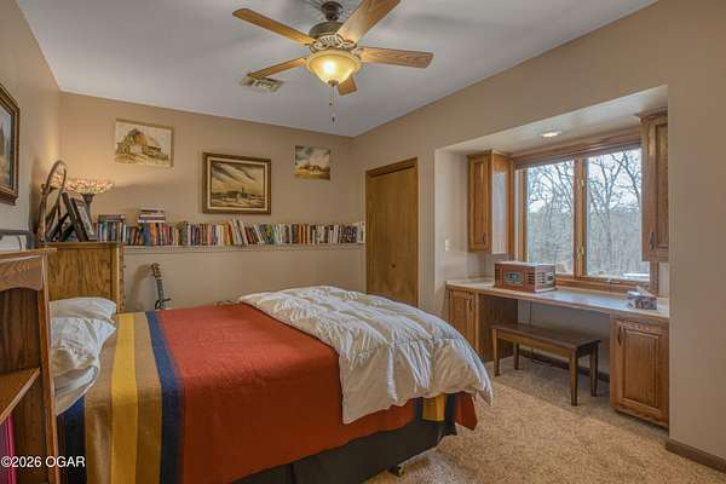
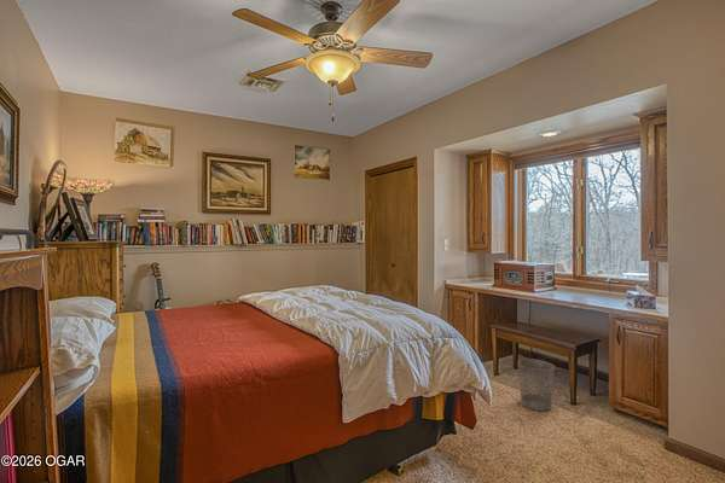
+ wastebasket (535, 384)
